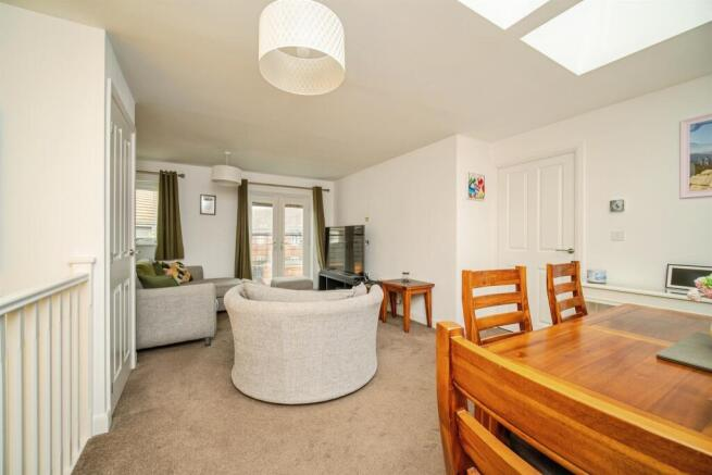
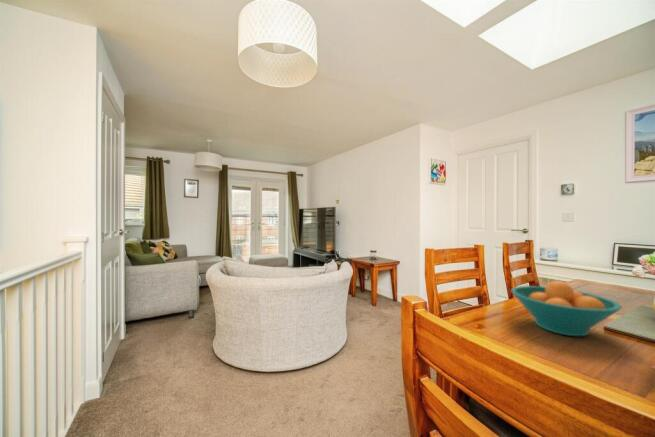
+ fruit bowl (560, 305)
